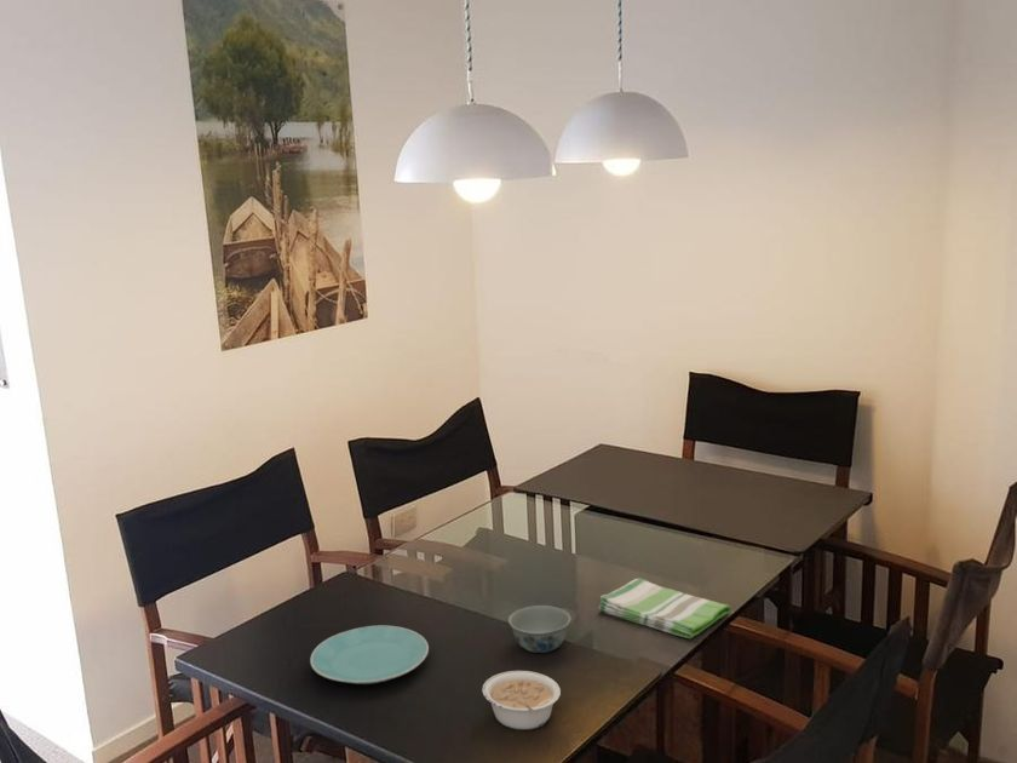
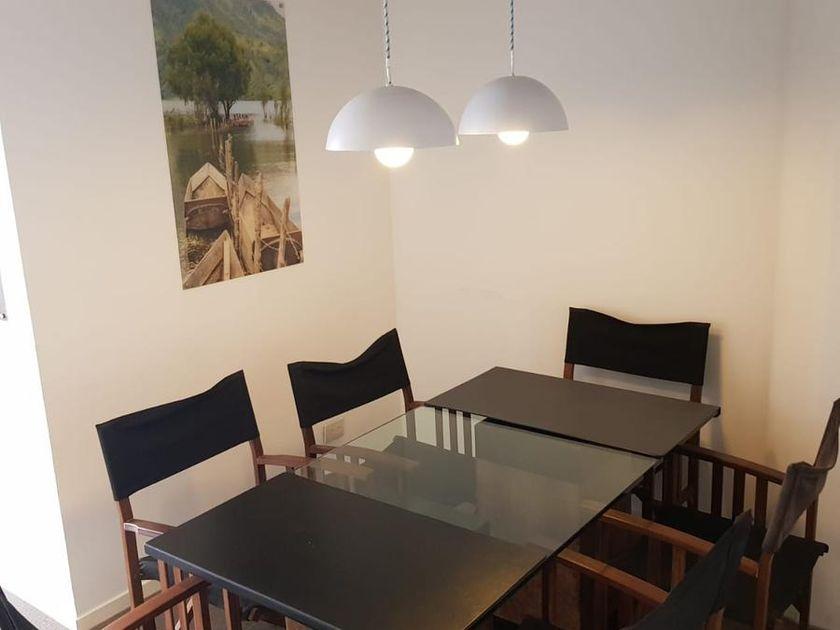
- dish towel (663, 604)
- plate (370, 658)
- legume (523, 700)
- bowl (540, 631)
